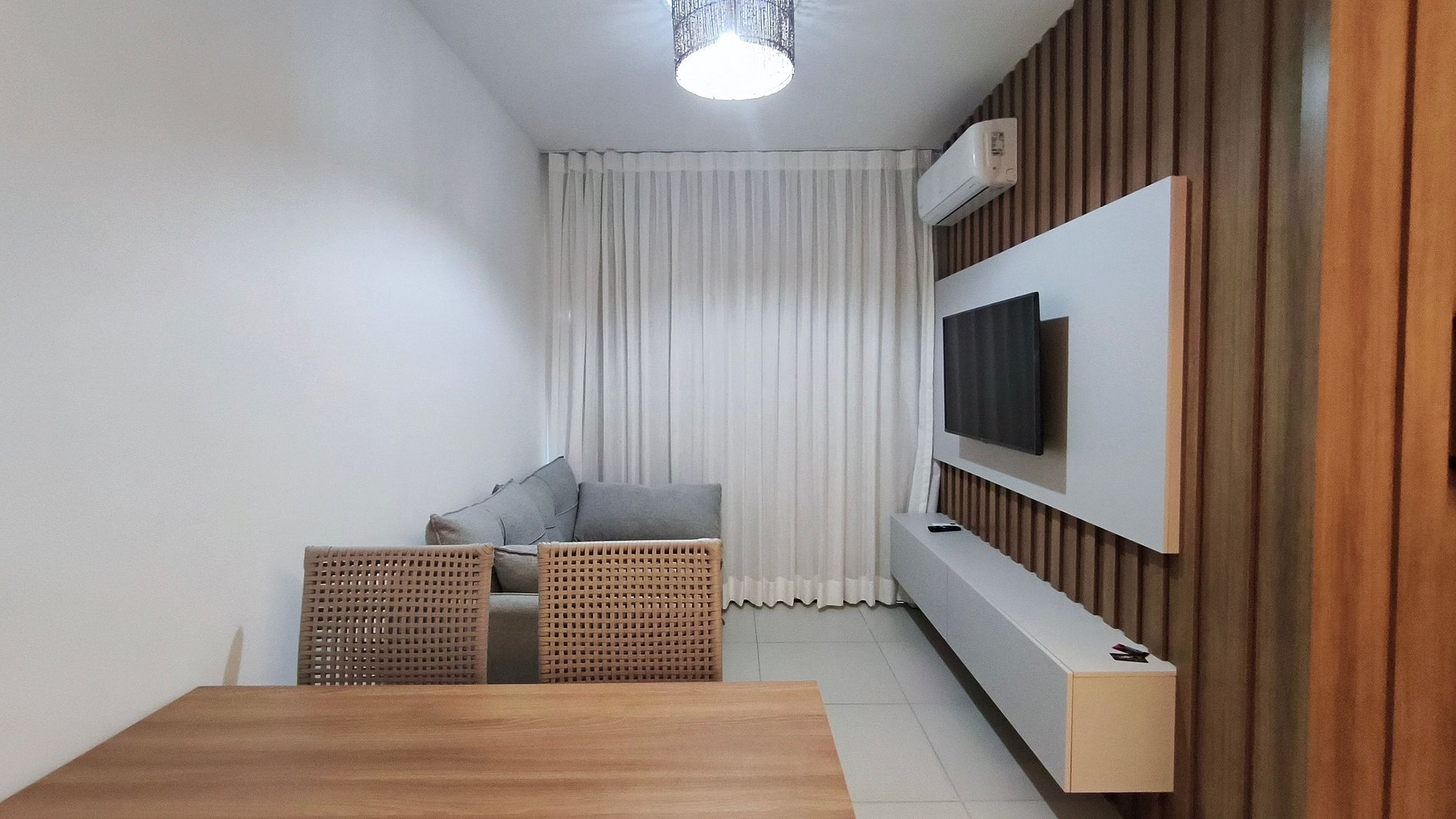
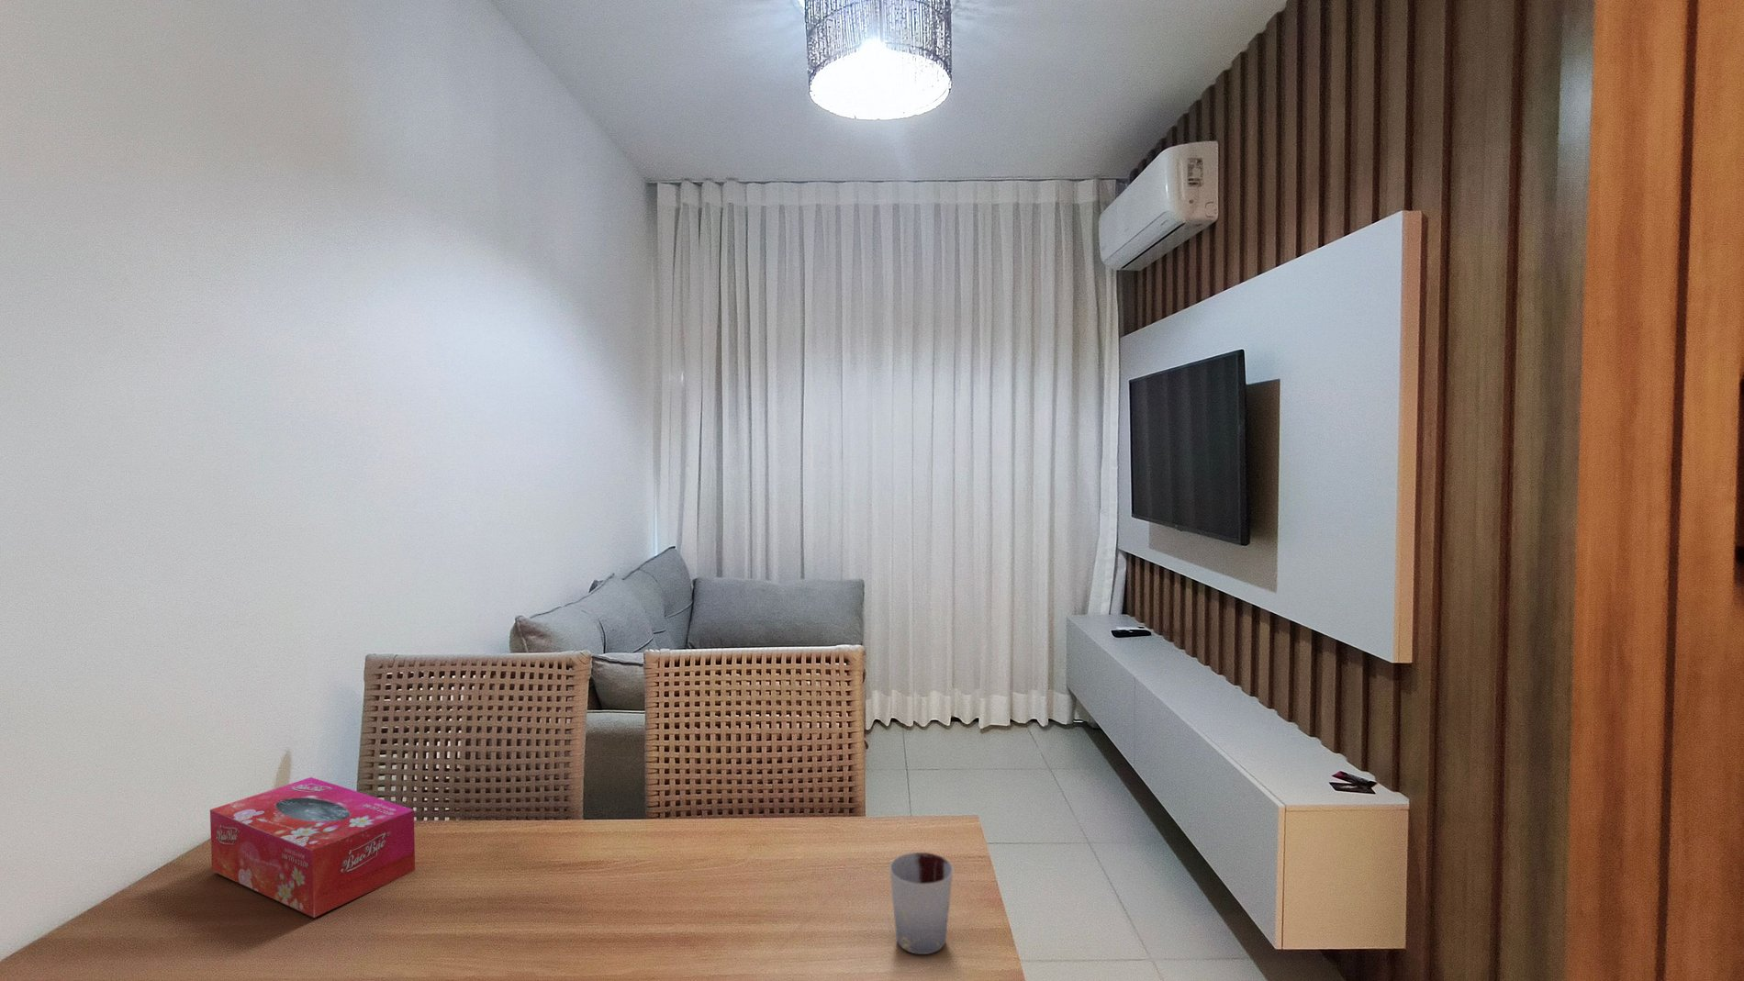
+ cup (918, 897)
+ tissue box (313, 840)
